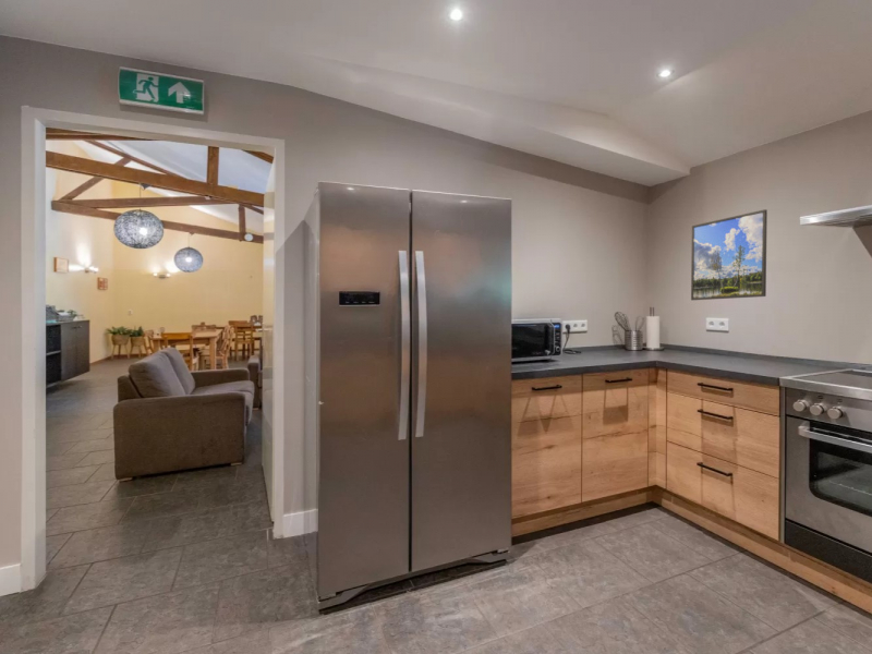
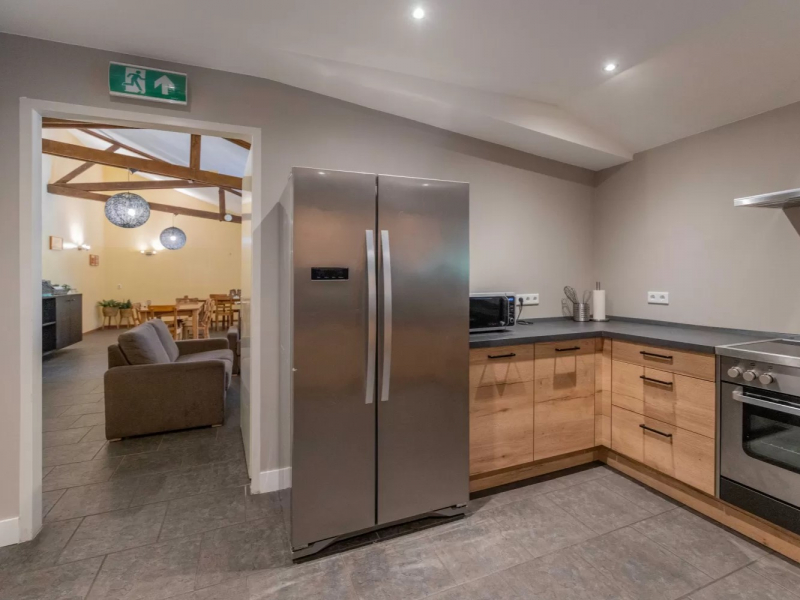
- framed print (726, 258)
